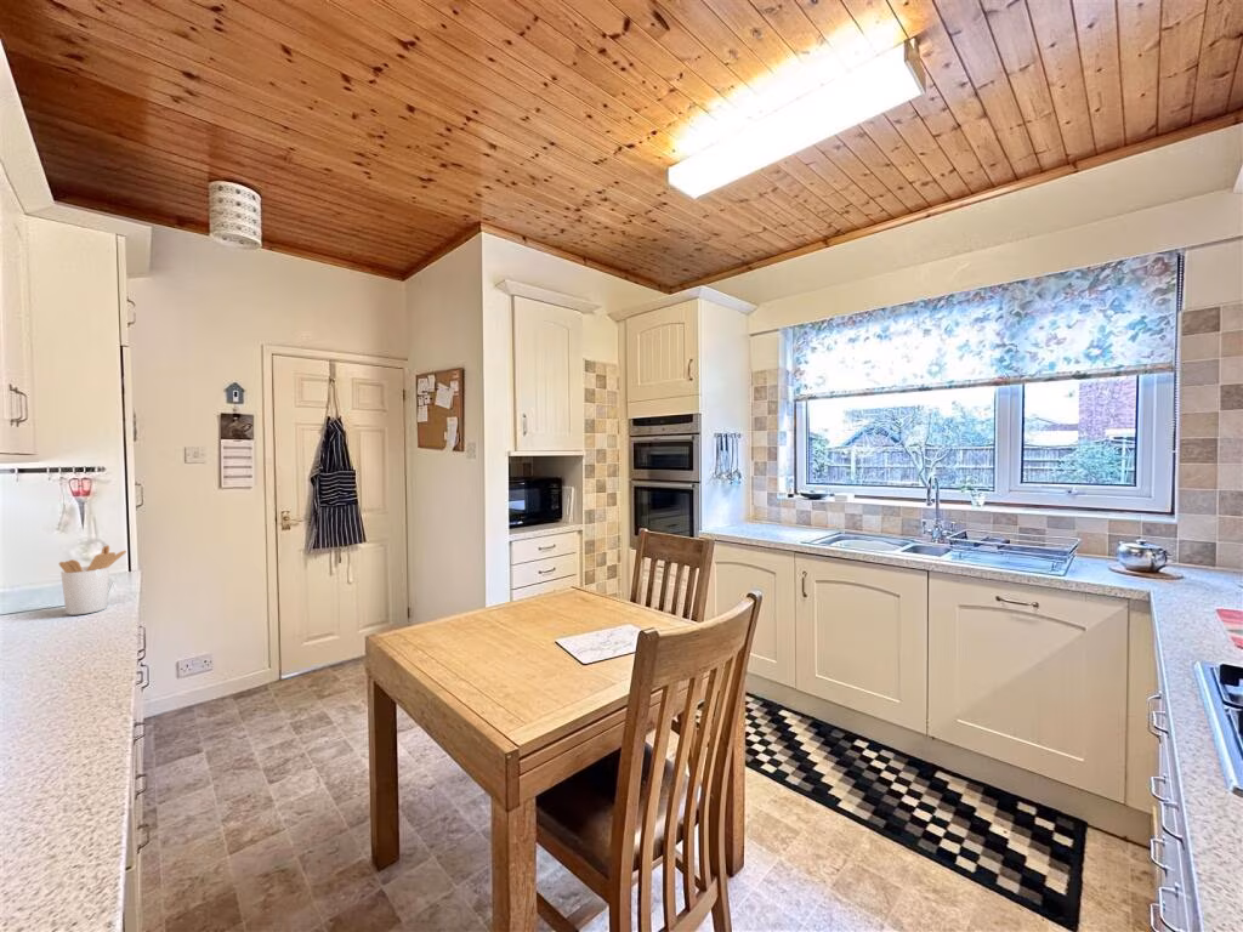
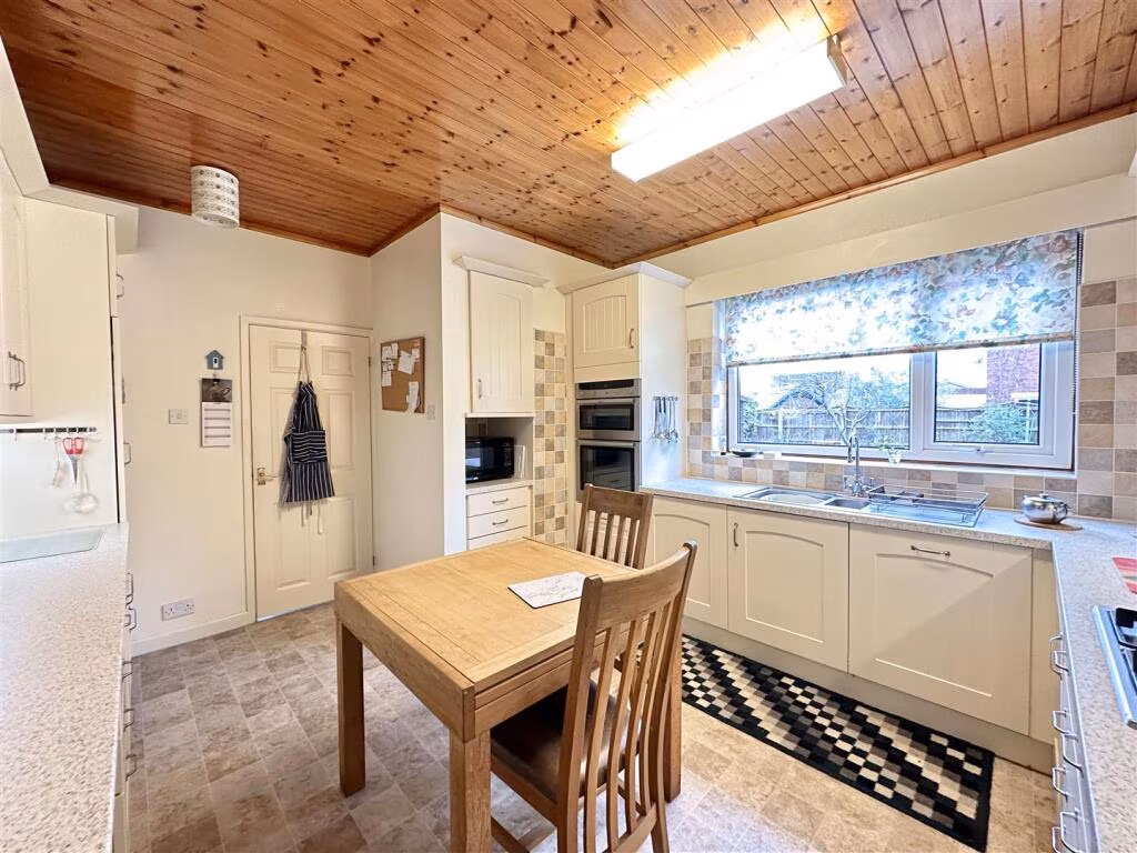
- utensil holder (93, 579)
